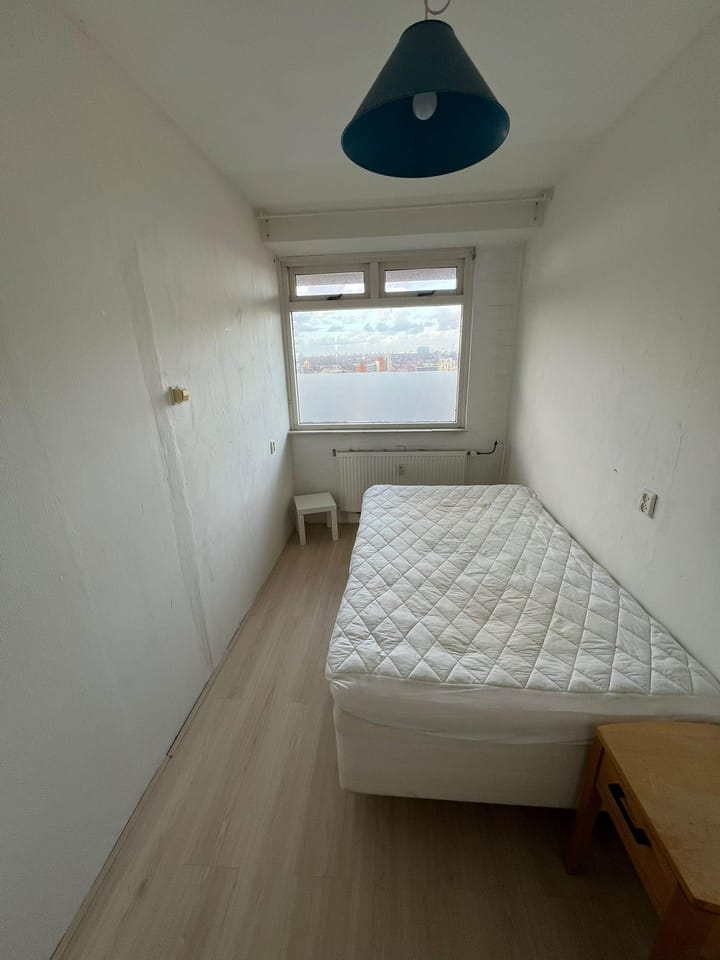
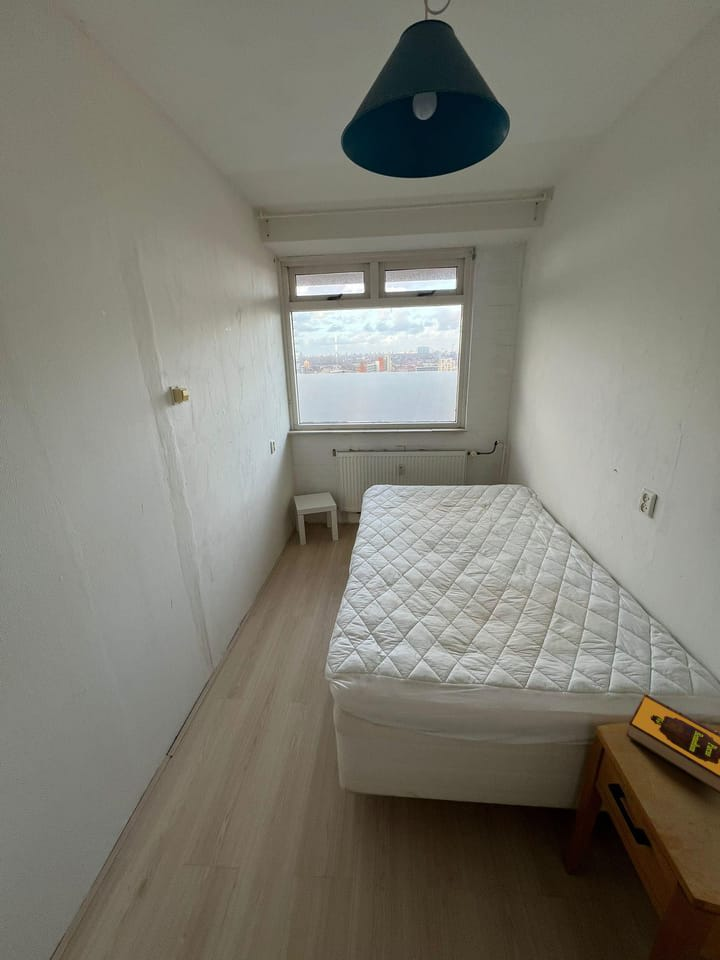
+ hardback book (689, 742)
